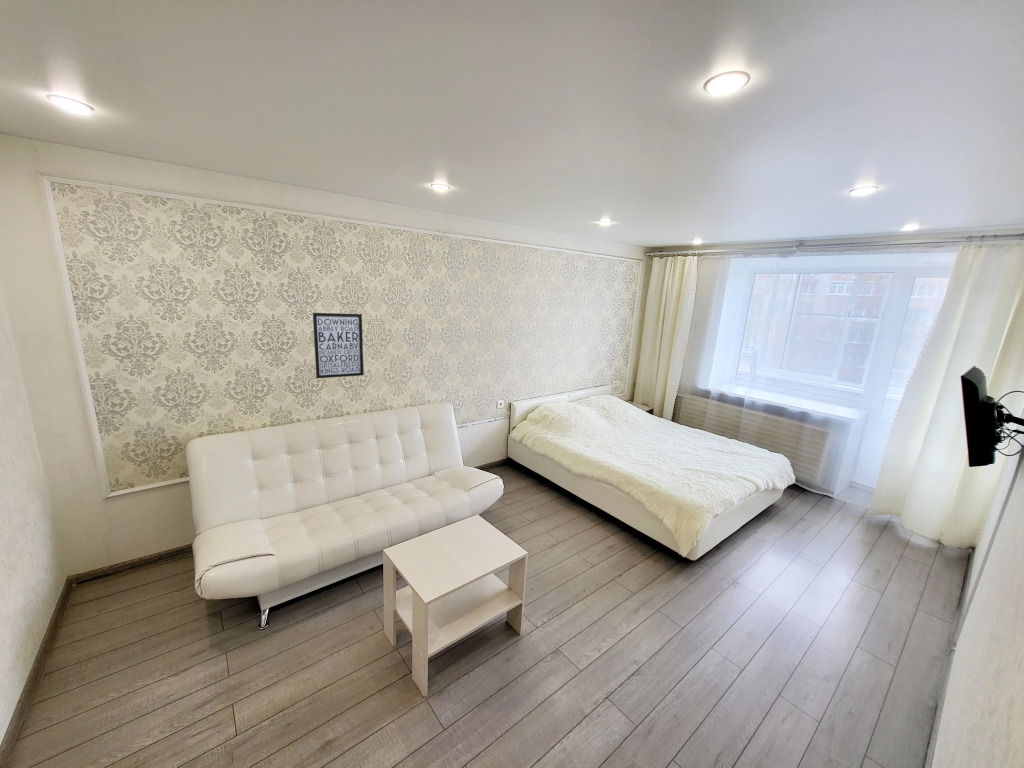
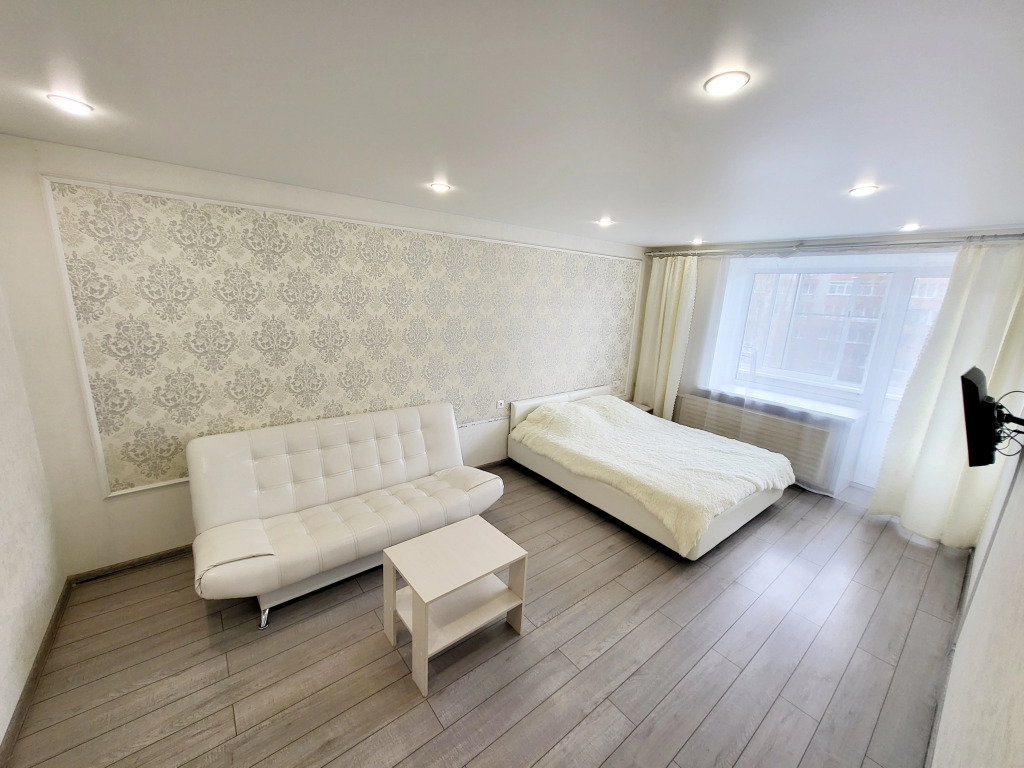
- wall art (339, 345)
